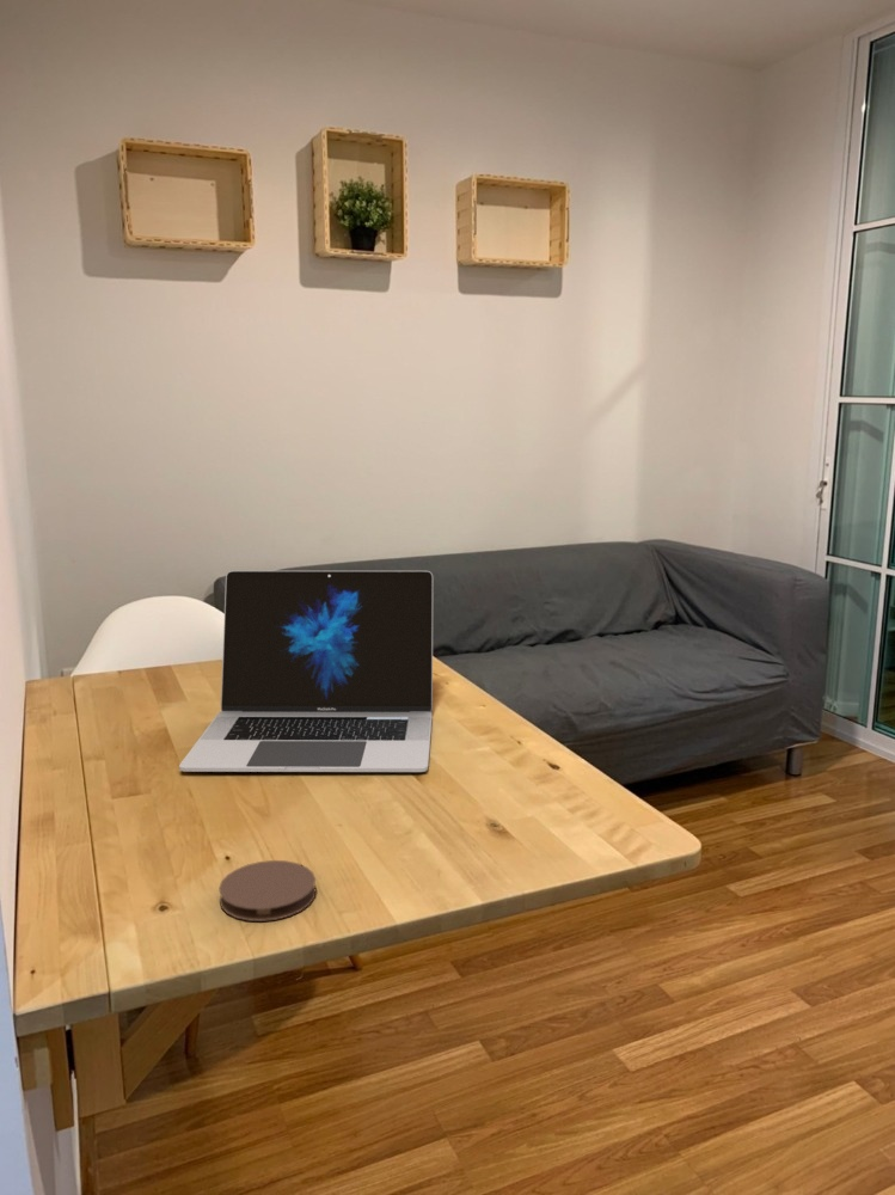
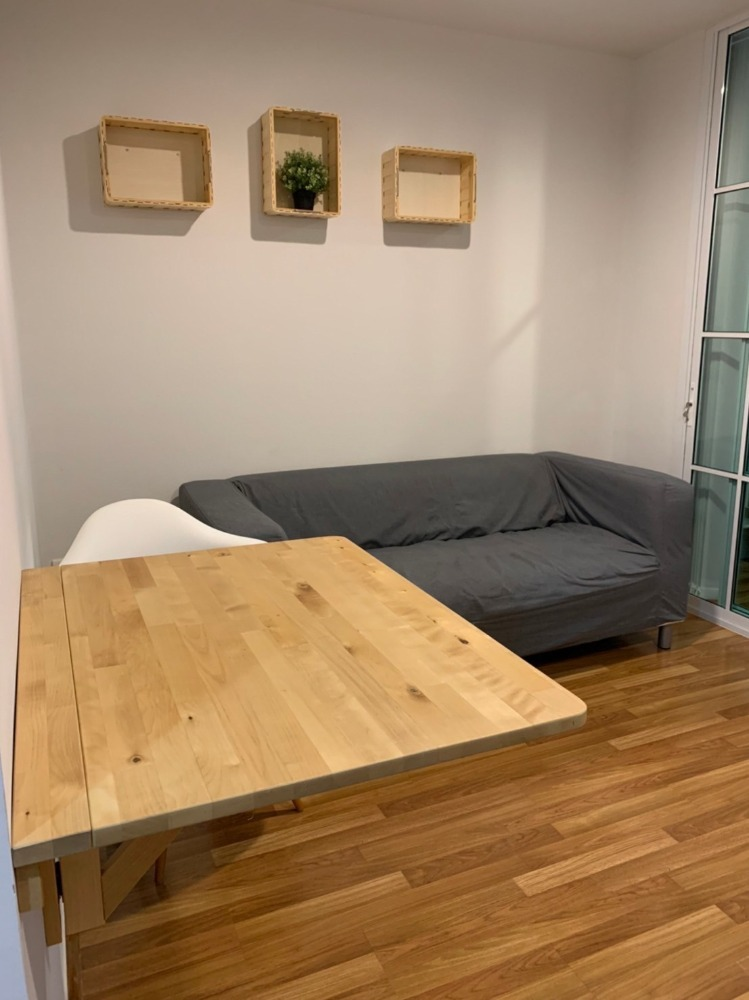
- coaster (268, 889)
- laptop (317, 663)
